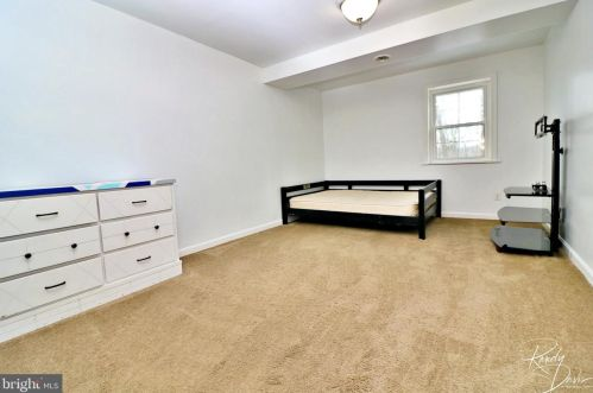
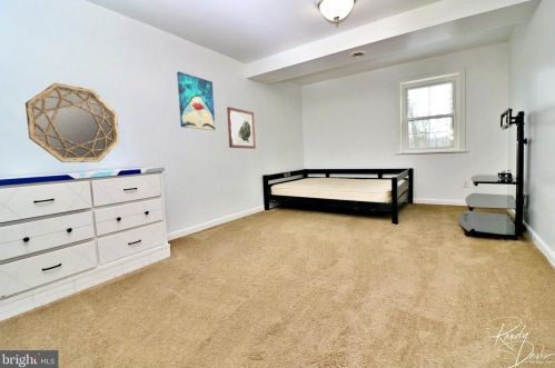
+ home mirror (77, 125)
+ wall art (197, 102)
+ wall art (241, 129)
